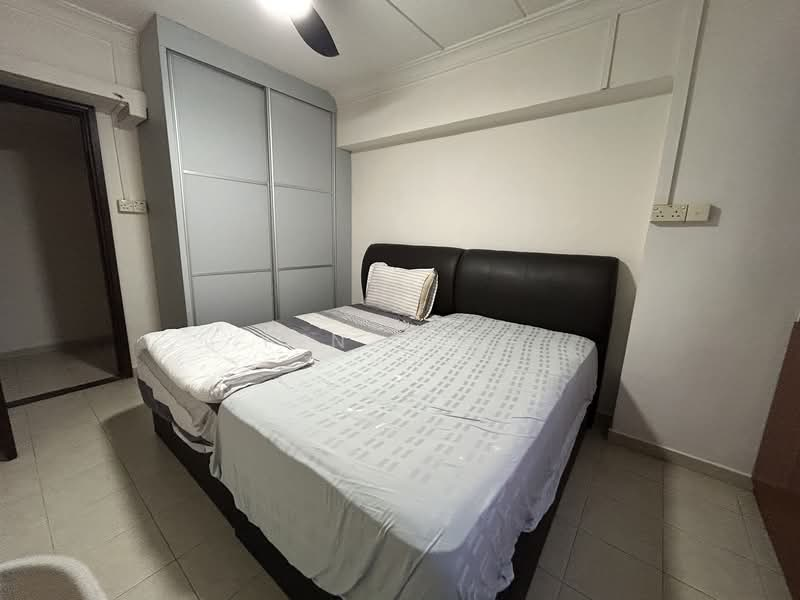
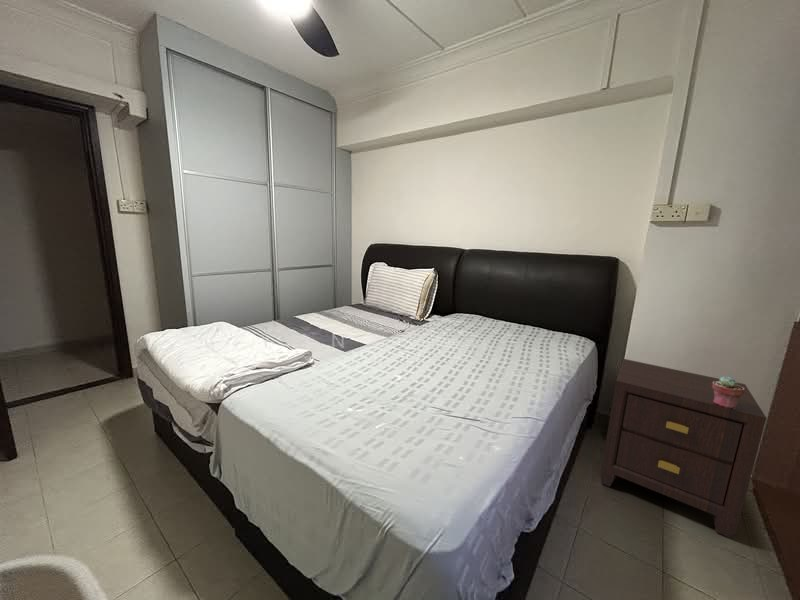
+ potted succulent (727, 390)
+ nightstand (669, 436)
